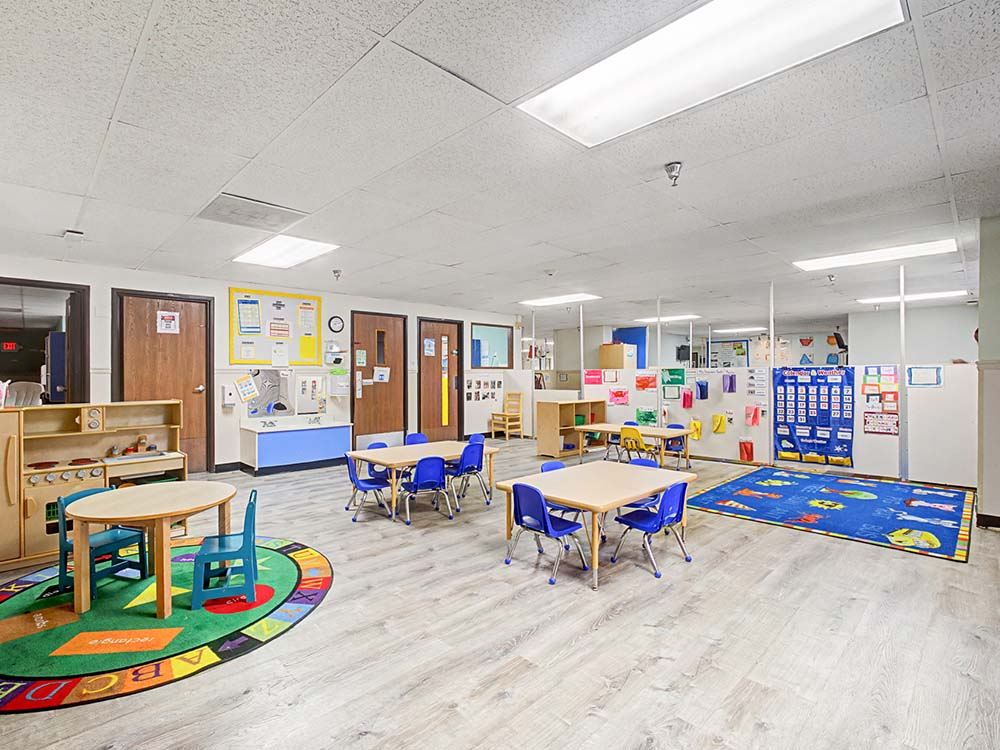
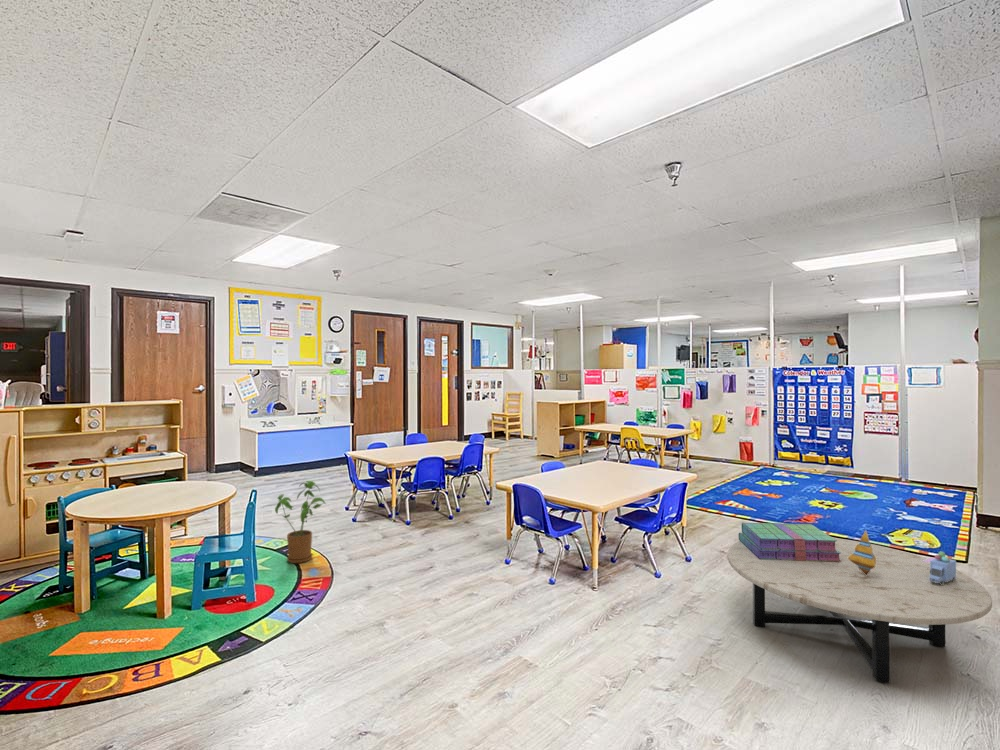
+ stacking toy (867, 551)
+ coffee table (844, 600)
+ toy truck (936, 565)
+ stack of books (786, 540)
+ house plant (303, 521)
